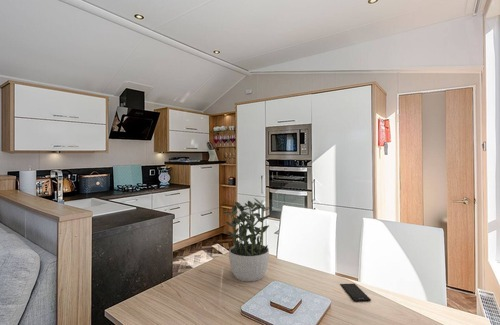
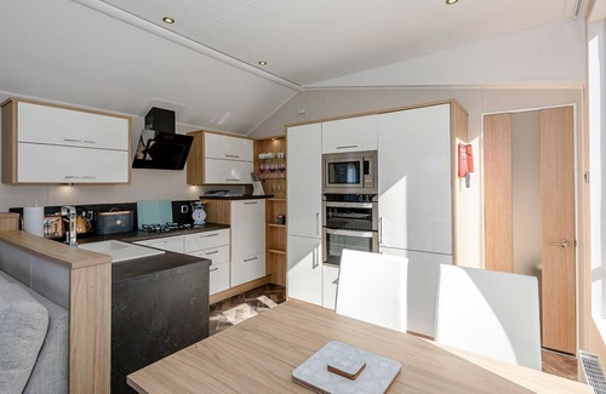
- smartphone (354, 291)
- potted plant (247, 236)
